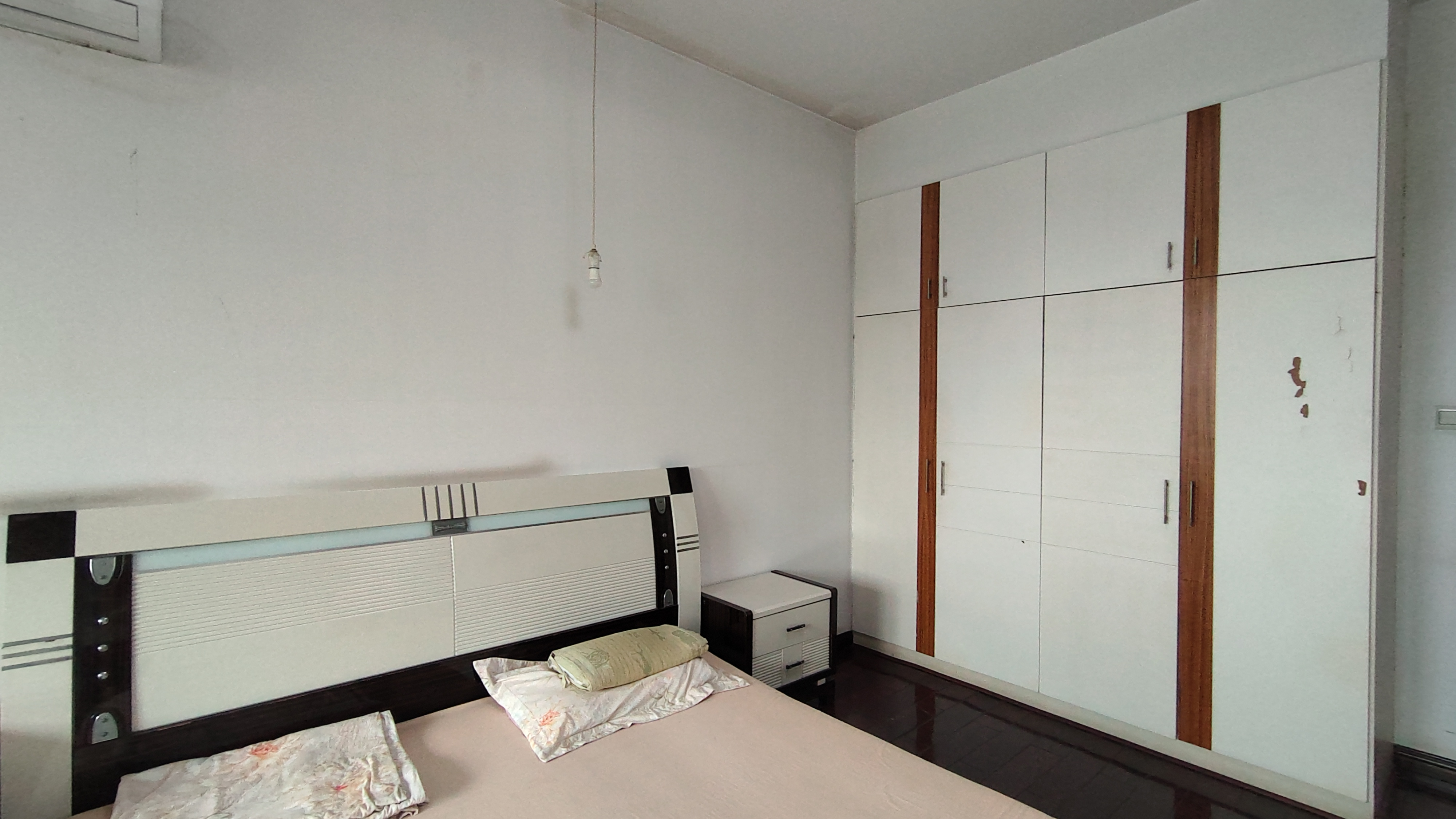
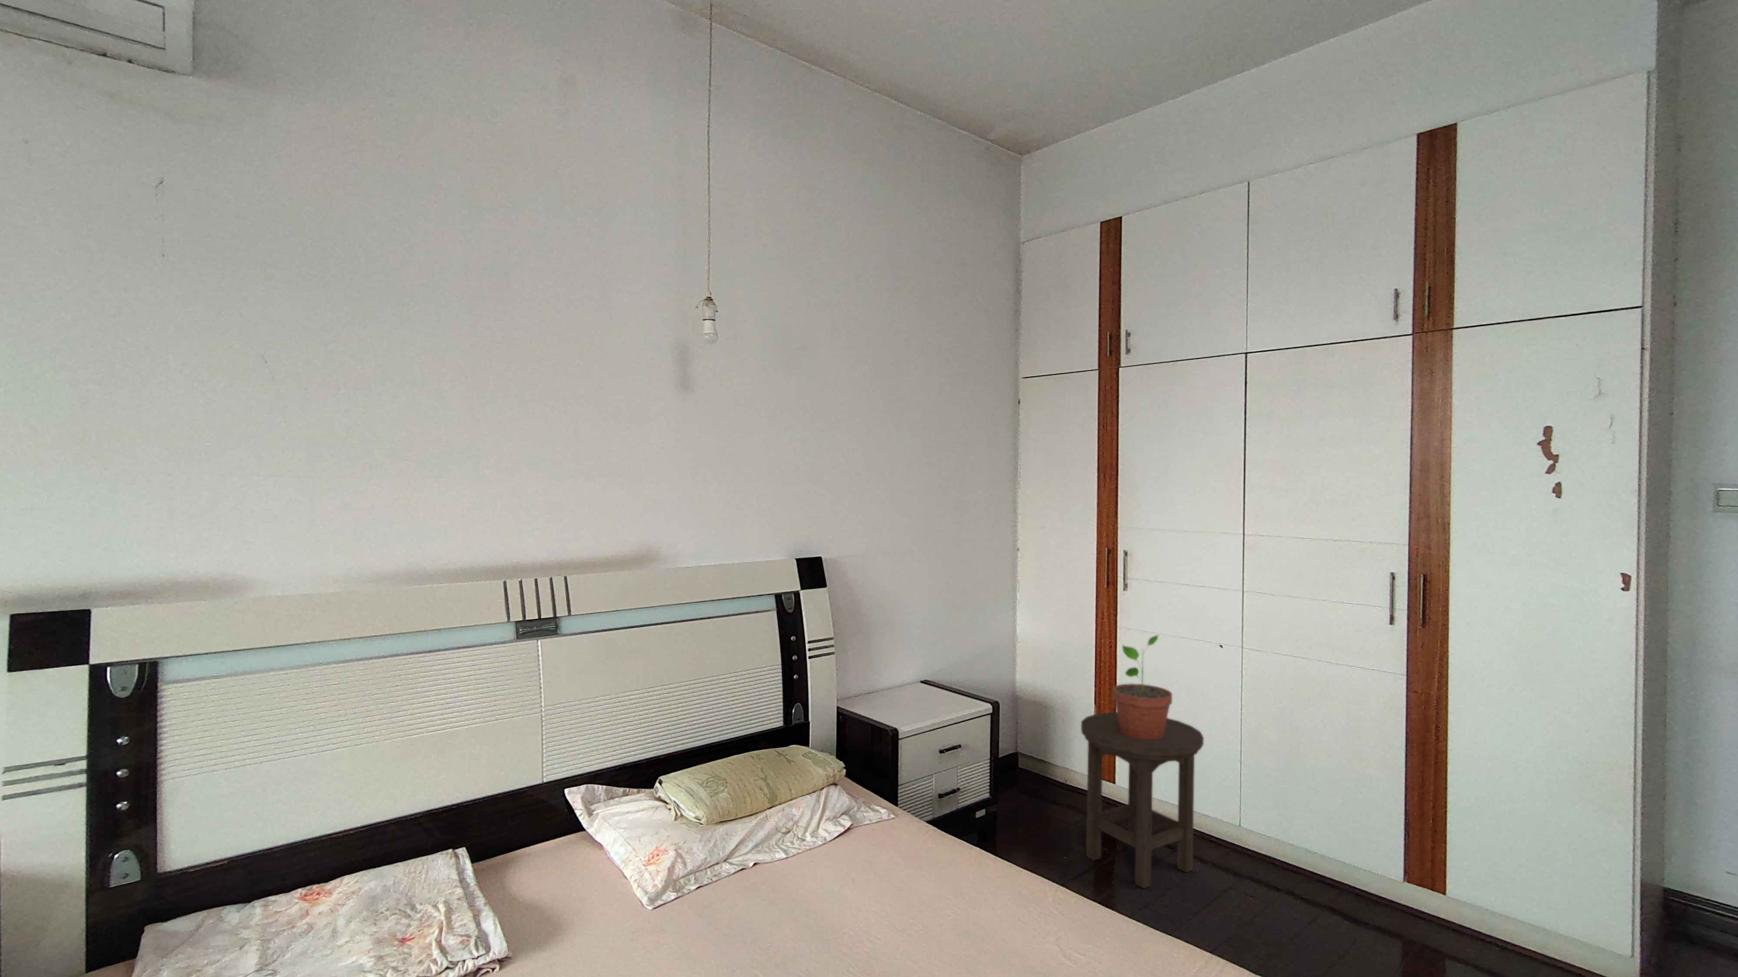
+ potted plant (1142, 684)
+ stool (1139, 796)
